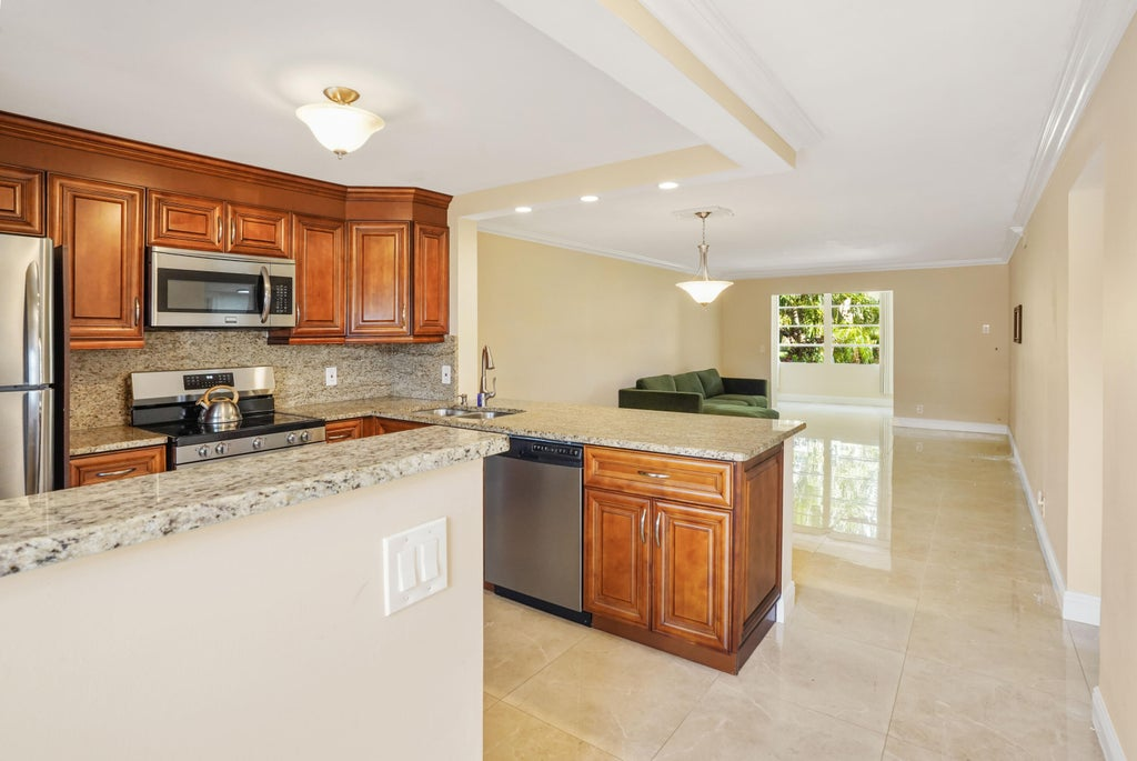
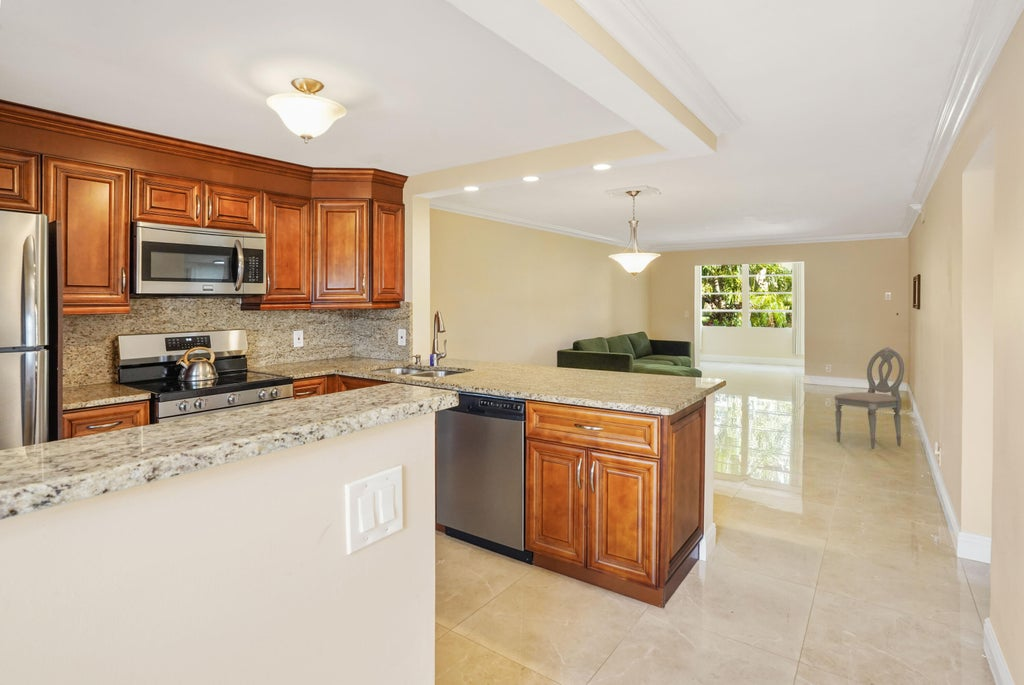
+ dining chair (870, 395)
